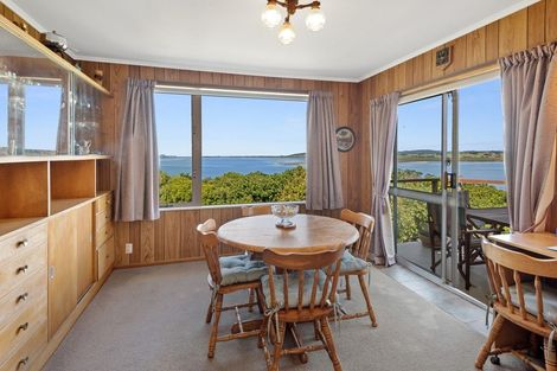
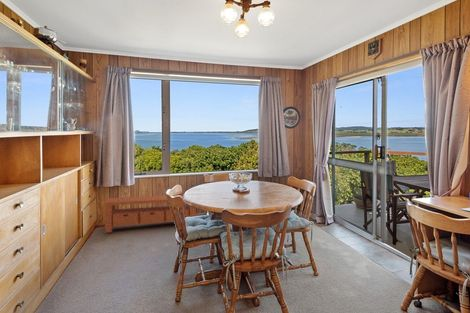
+ tv stand (152, 211)
